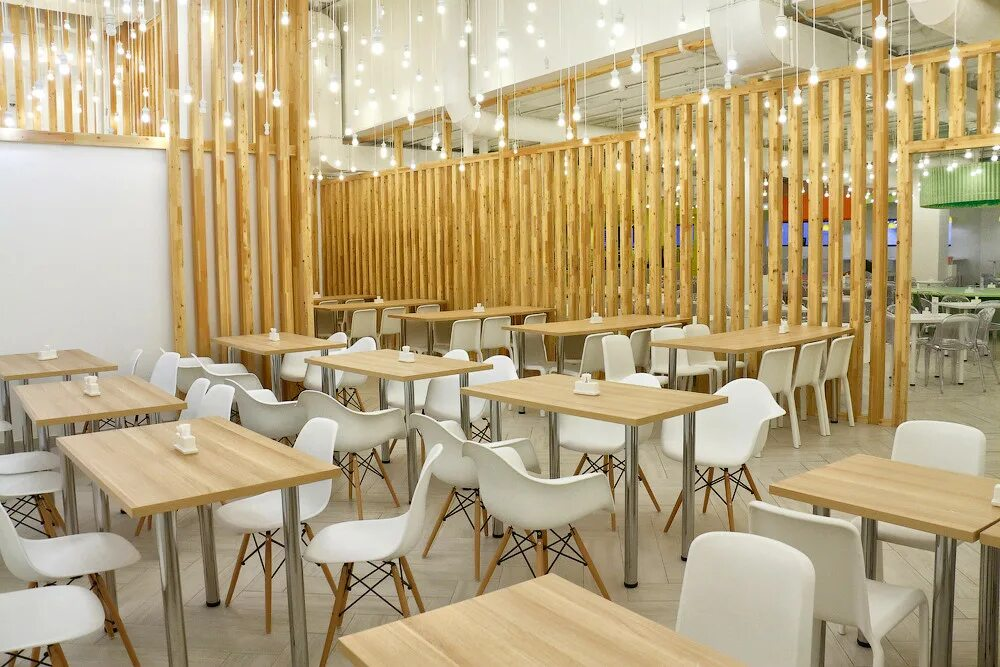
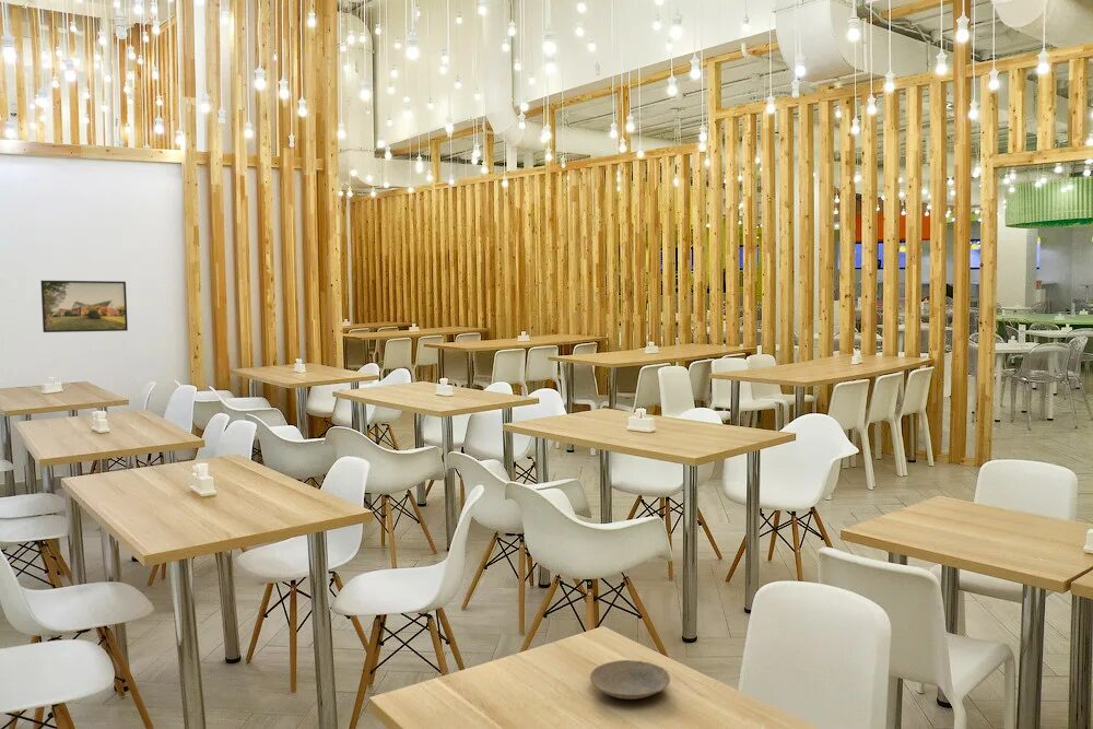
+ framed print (85, 306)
+ plate (630, 682)
